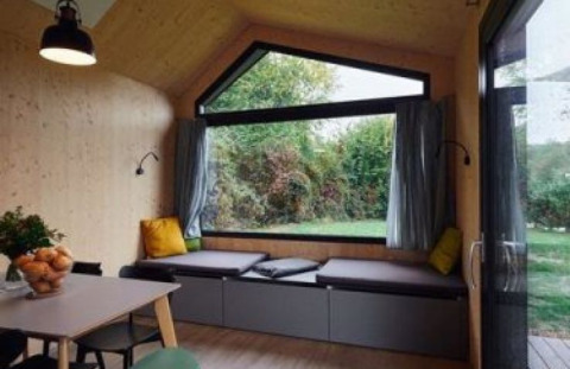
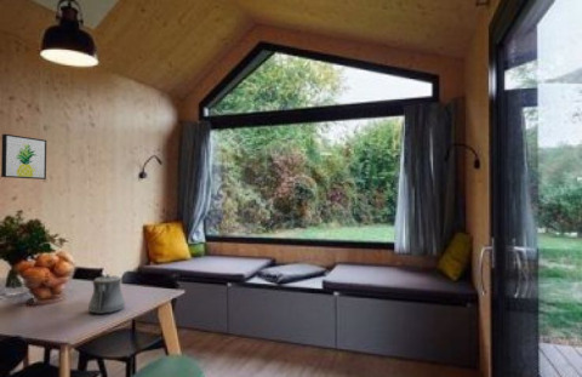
+ wall art (24, 158)
+ teapot (107, 291)
